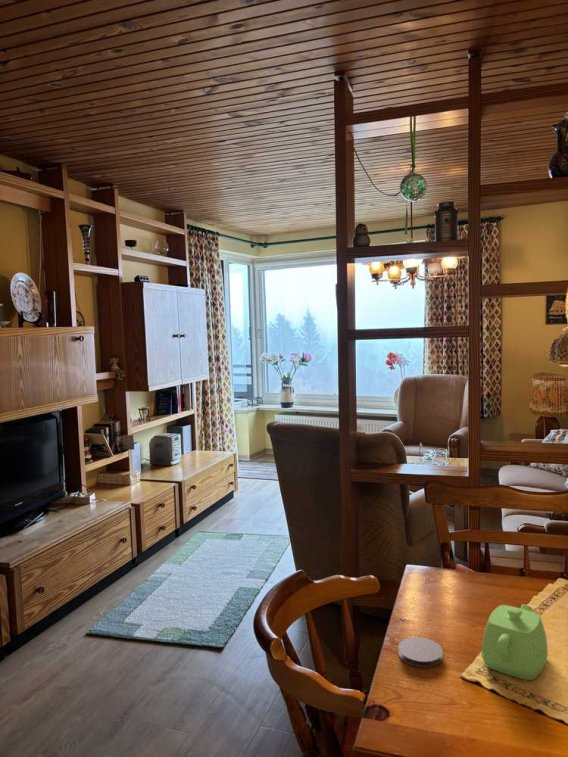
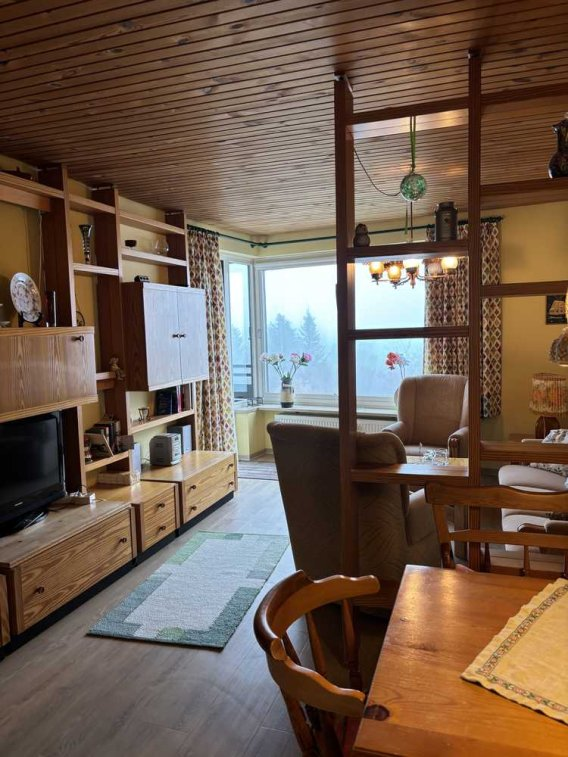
- coaster (420, 651)
- teapot (515, 633)
